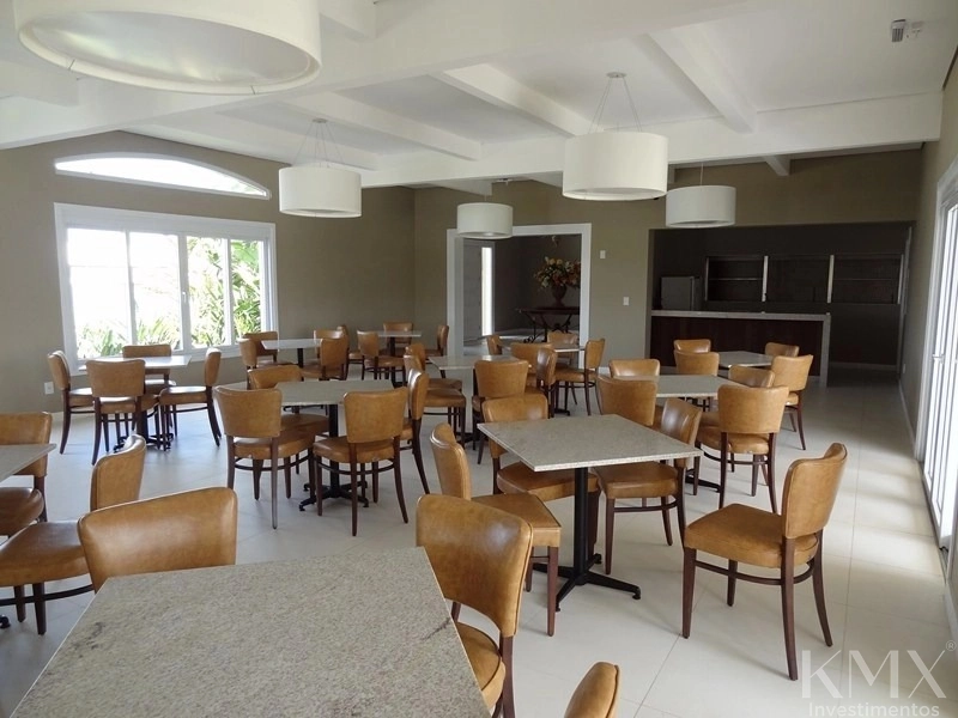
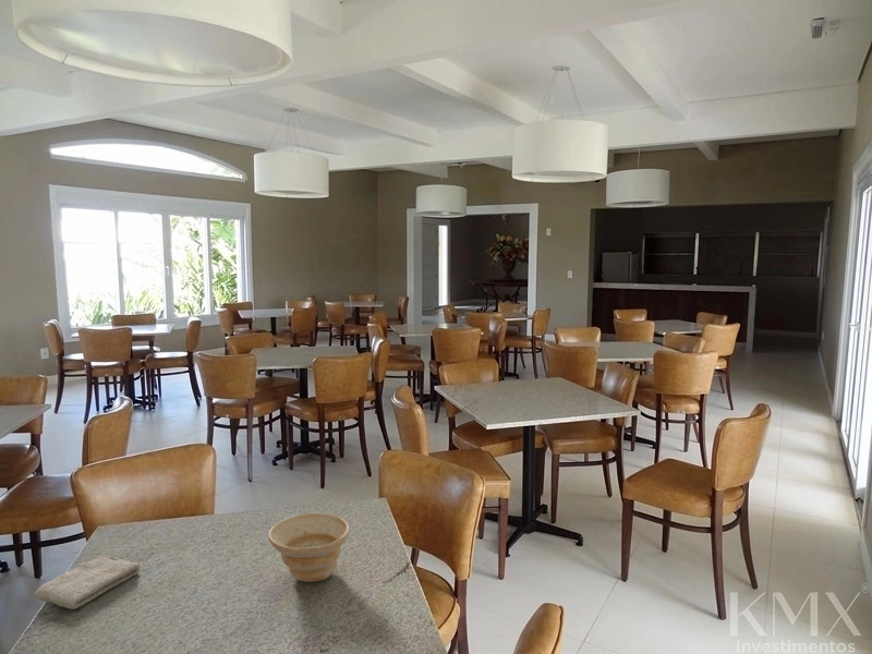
+ washcloth (90, 579)
+ bowl (310, 552)
